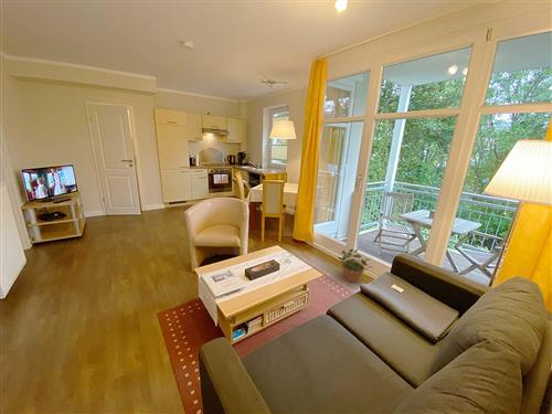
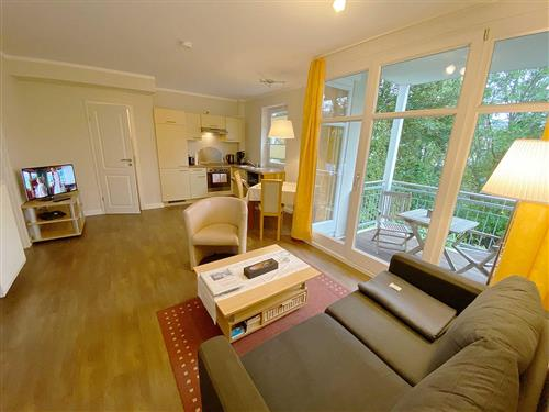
- potted plant (355, 266)
